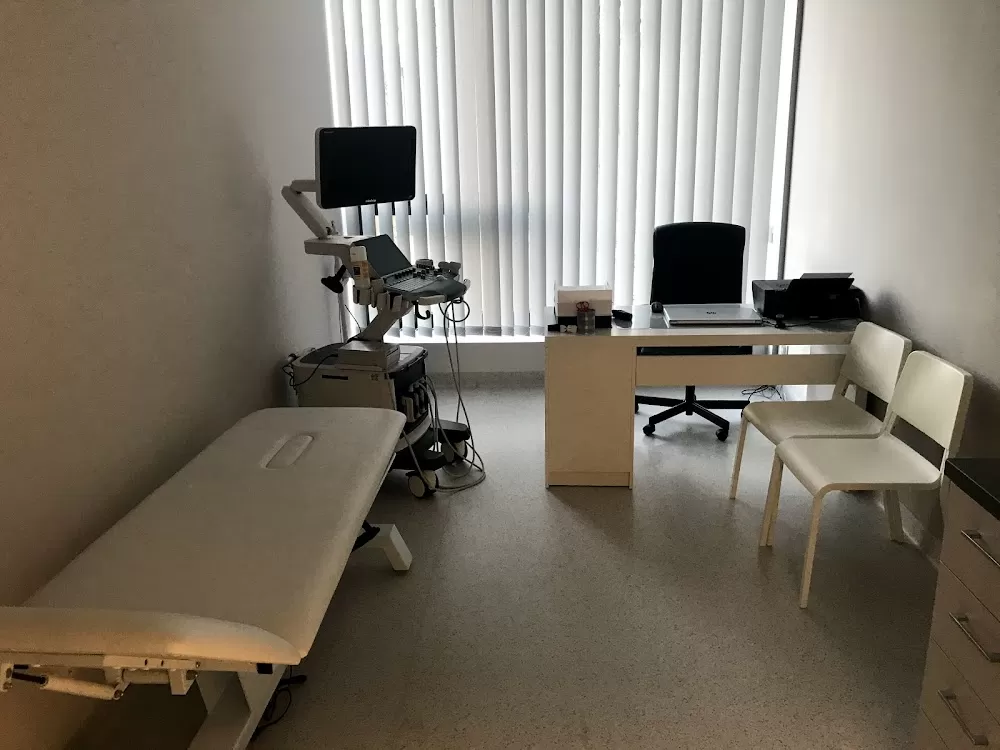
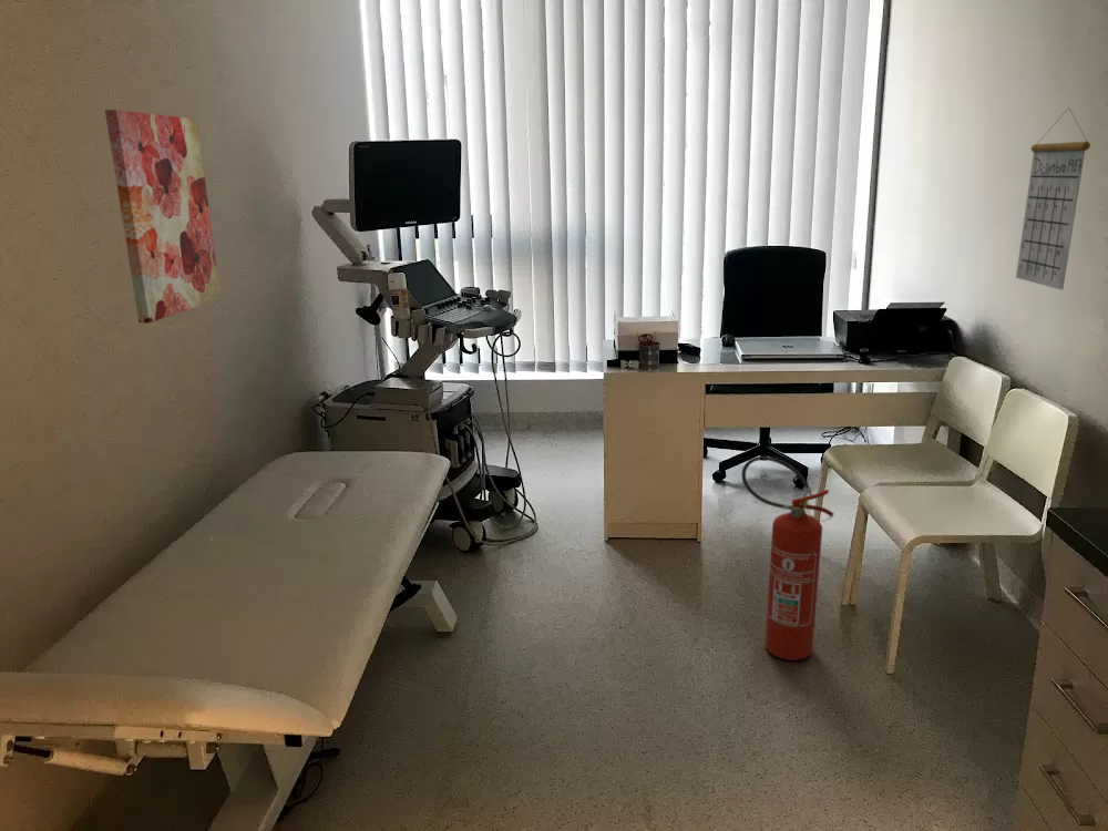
+ wall art (170, 215)
+ fire extinguisher (782, 555)
+ calendar (1051, 197)
